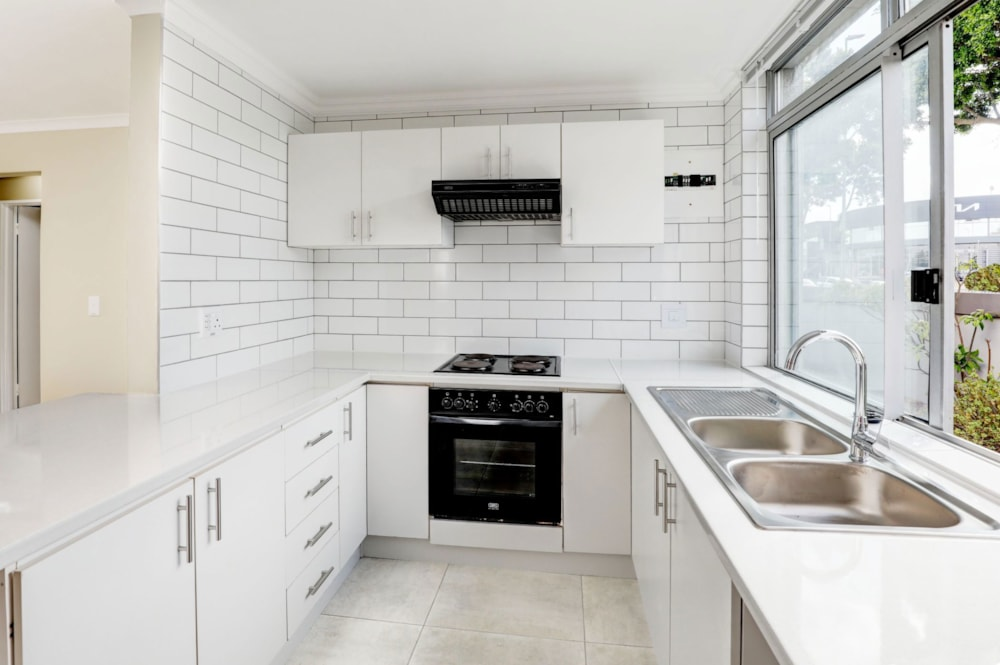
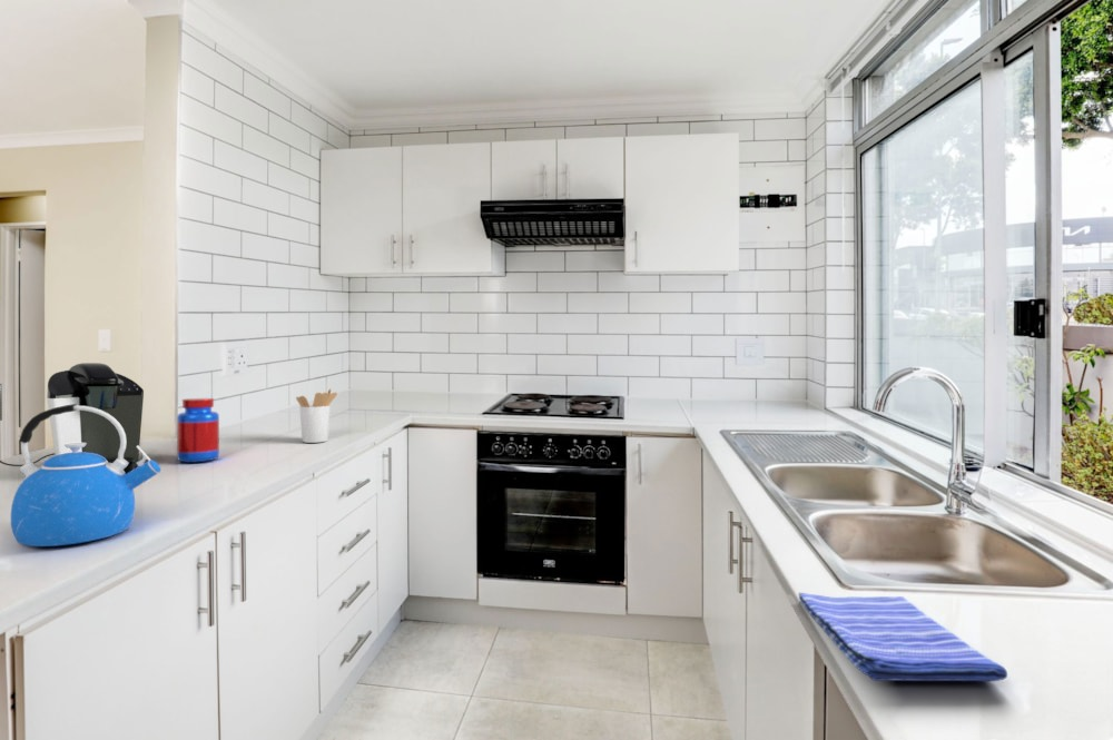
+ kettle (89, 467)
+ coffee maker (67, 418)
+ dish towel (888, 629)
+ jar (198, 428)
+ utensil holder (318, 415)
